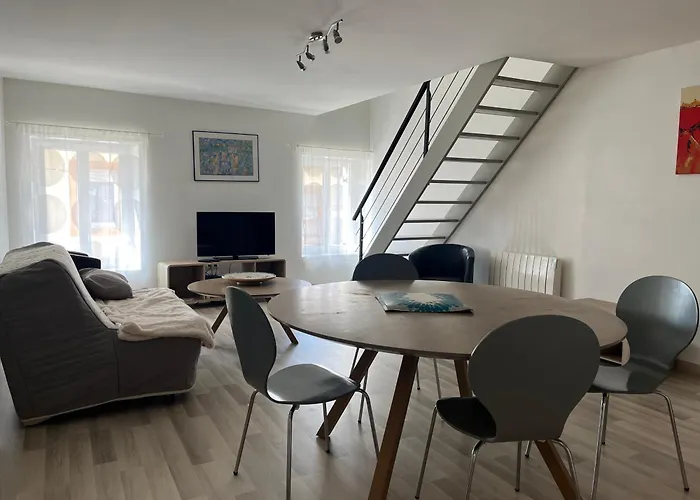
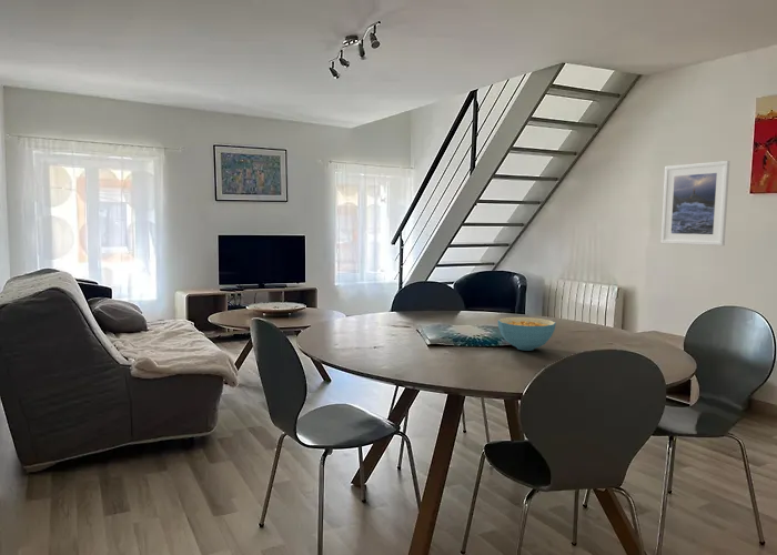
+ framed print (693, 204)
+ cereal bowl (525, 334)
